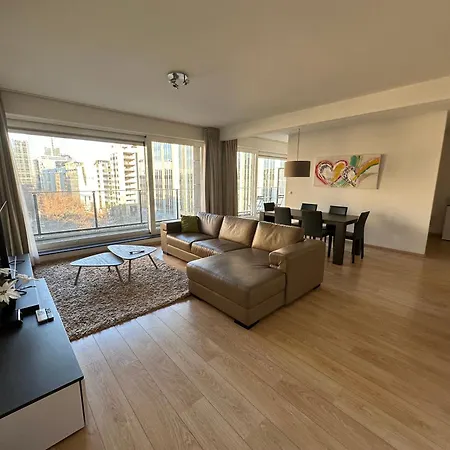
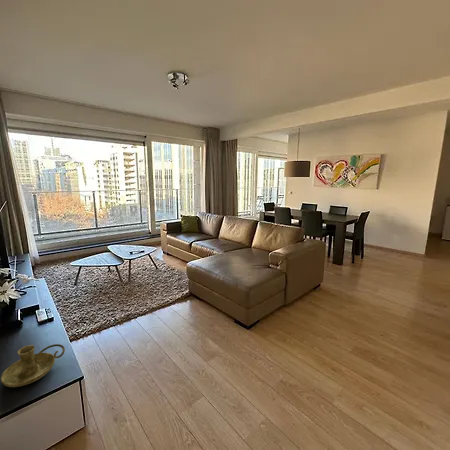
+ candle holder (34, 359)
